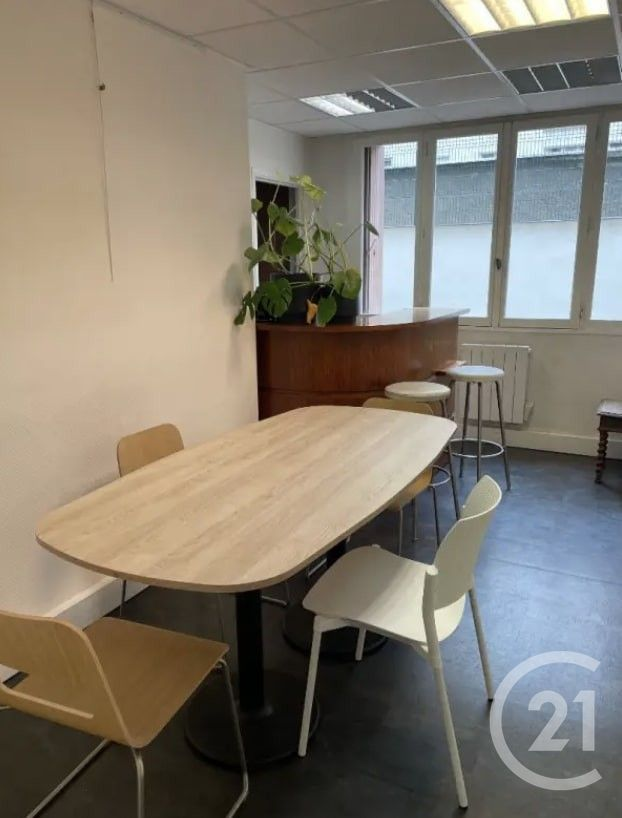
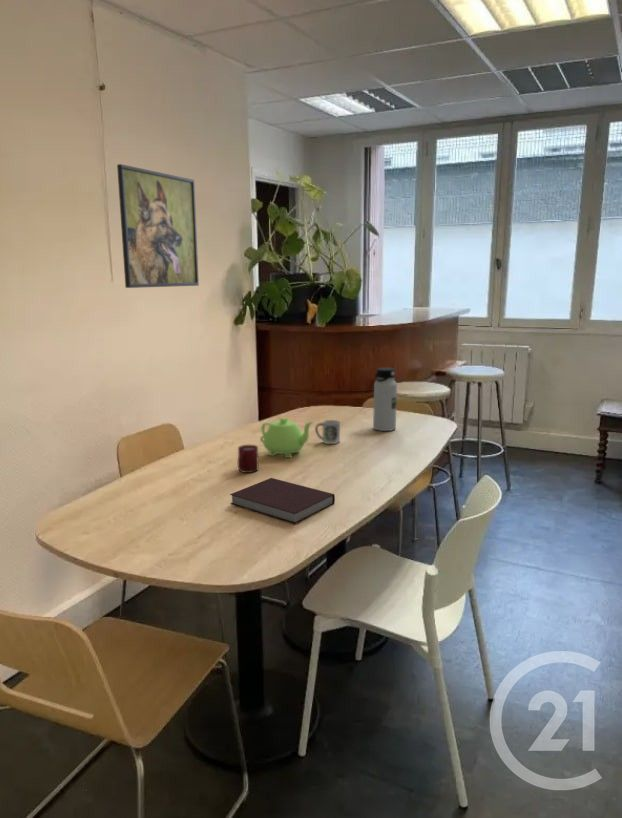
+ notebook (282, 498)
+ water bottle (385, 398)
+ cup (327, 431)
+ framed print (161, 230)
+ cup (246, 459)
+ teapot (286, 436)
